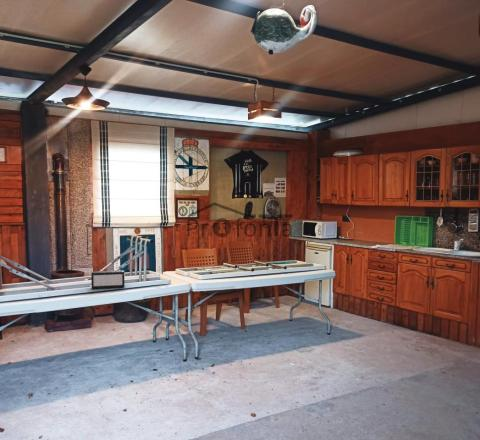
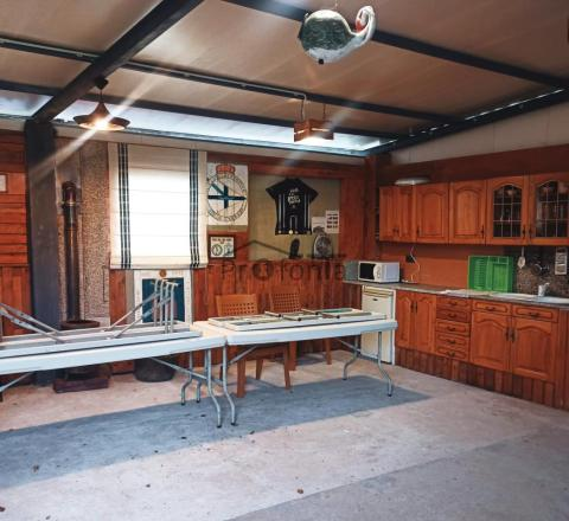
- speaker (108, 279)
